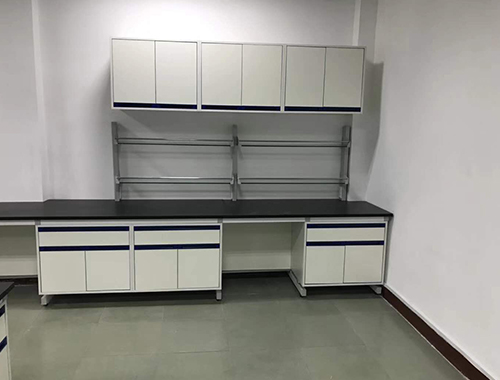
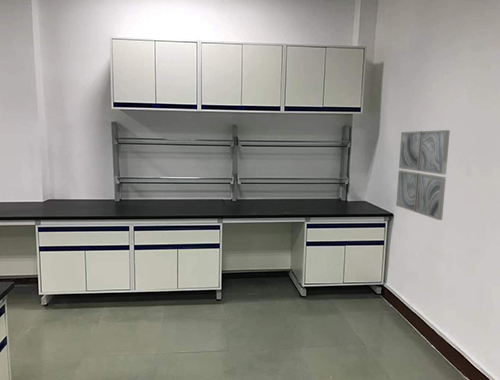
+ wall art (420, 173)
